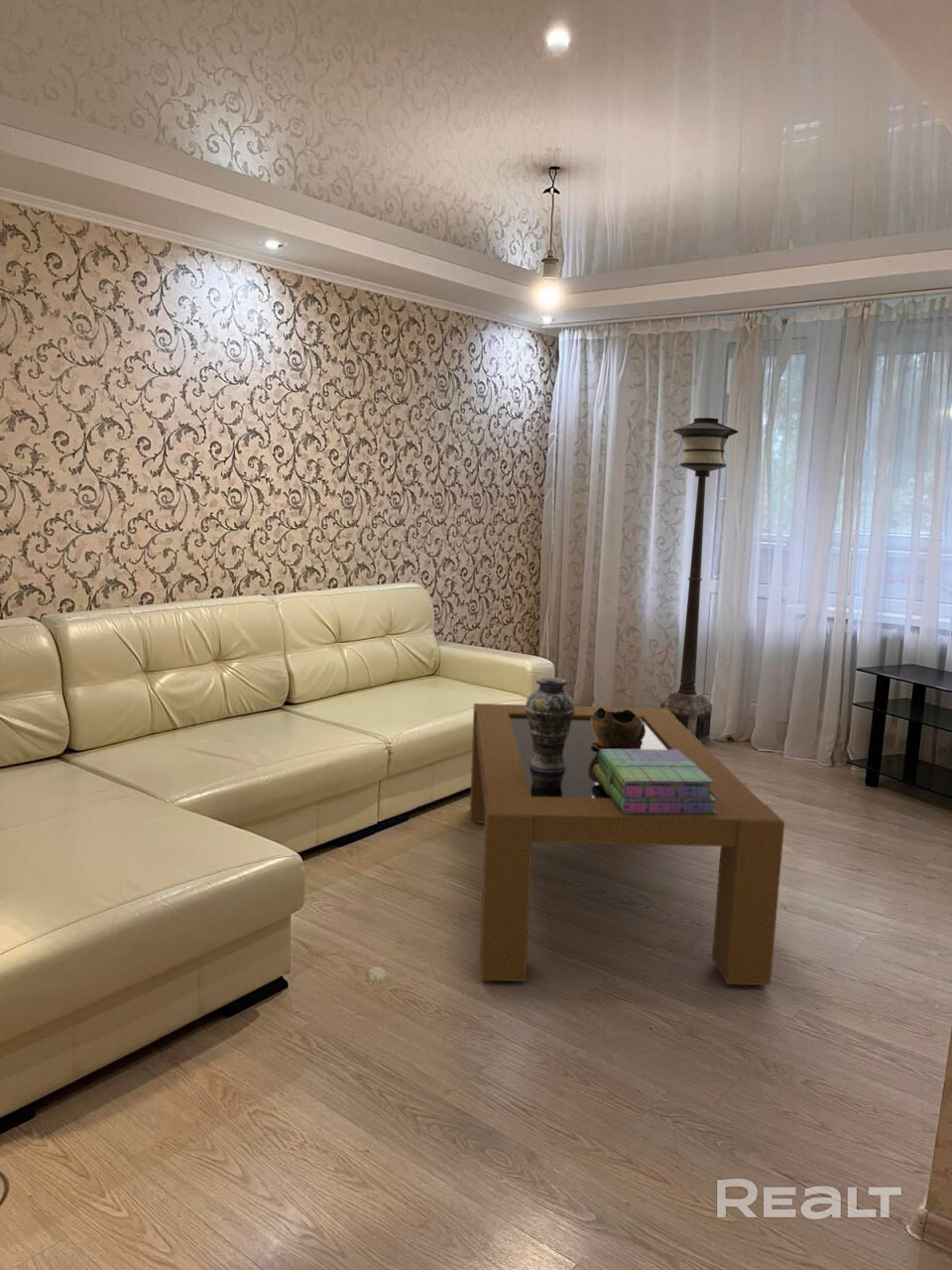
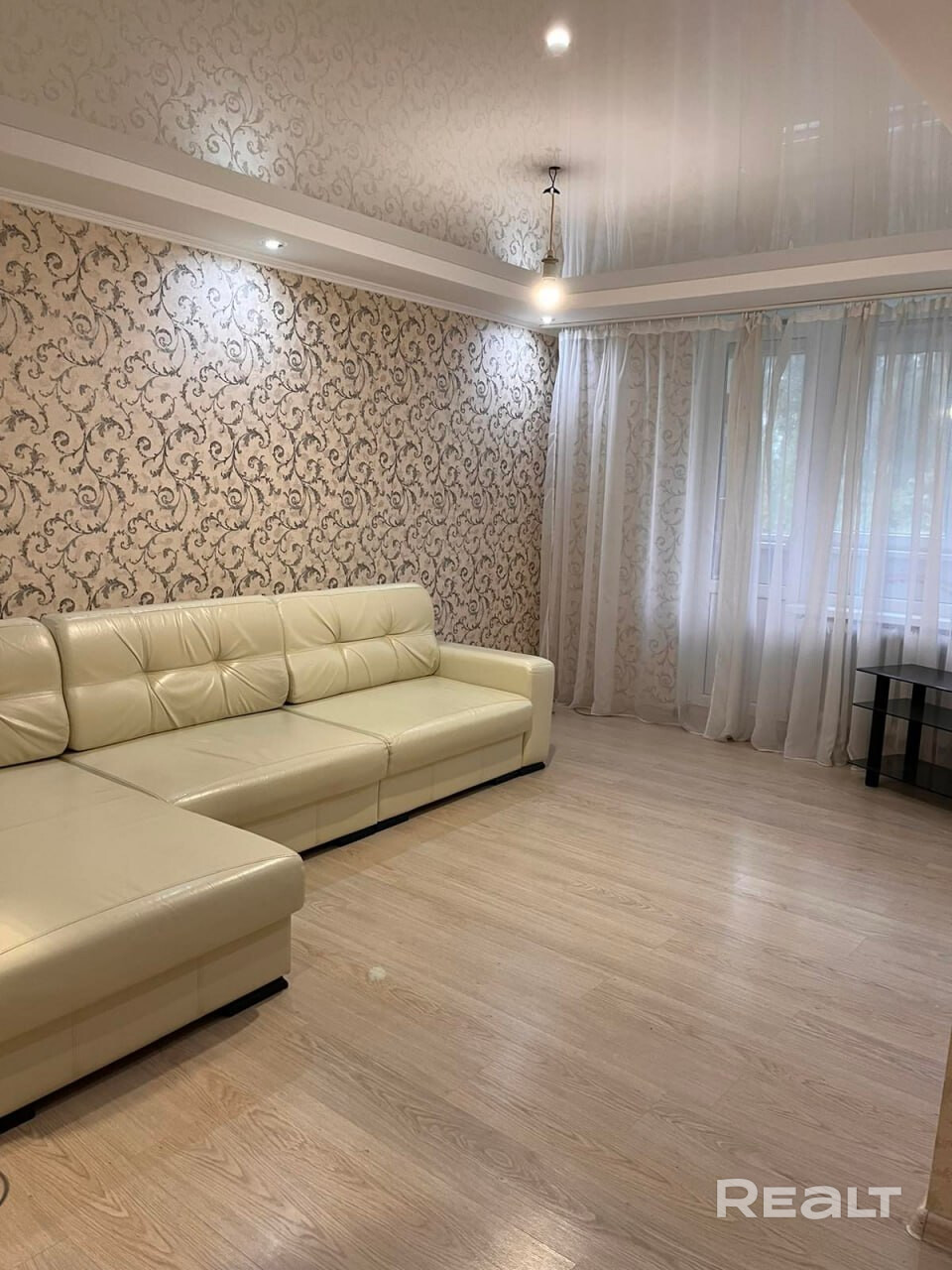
- coffee table (593, 817)
- vase (549, 720)
- floor lamp (694, 583)
- stack of books (652, 778)
- decorative bowl (618, 723)
